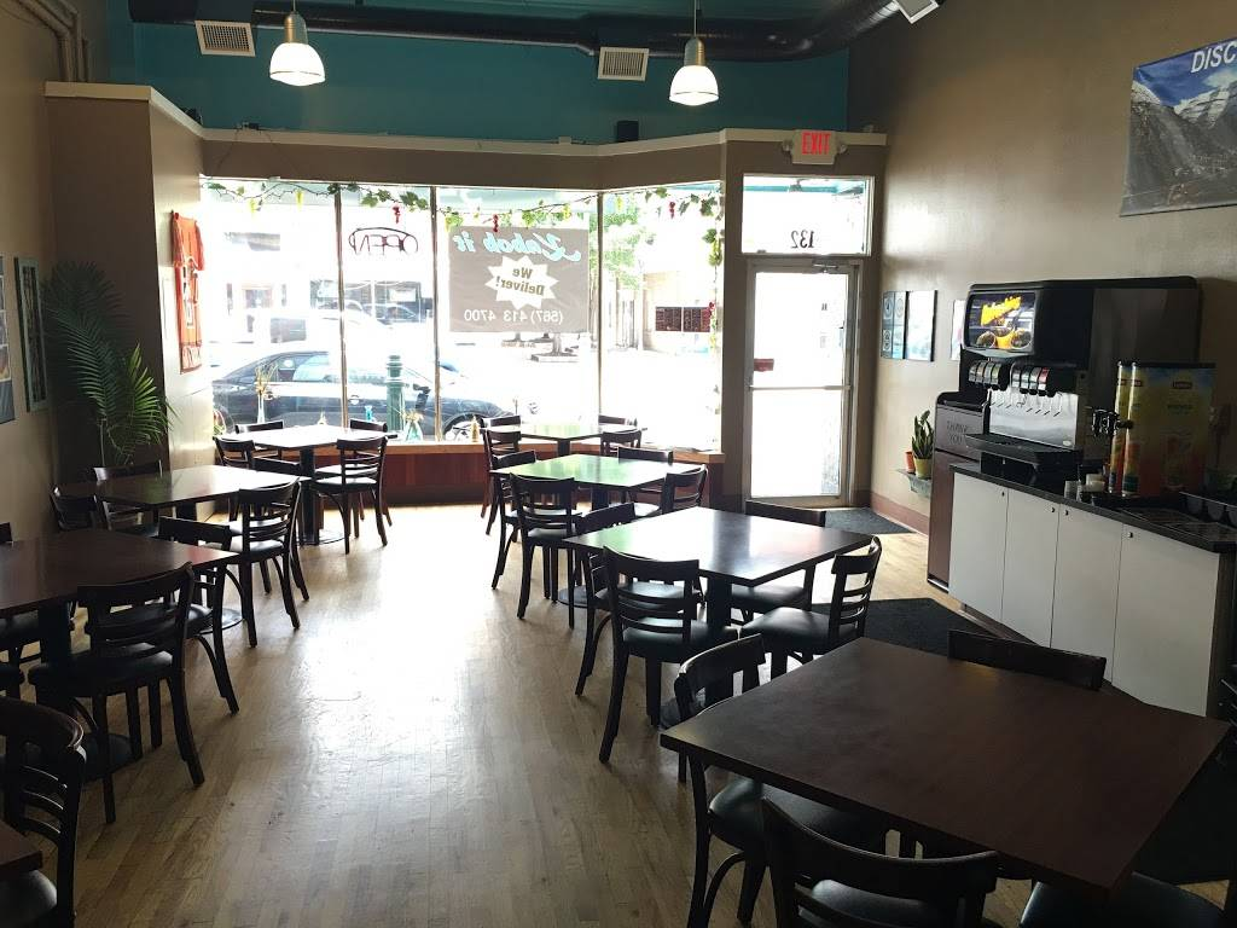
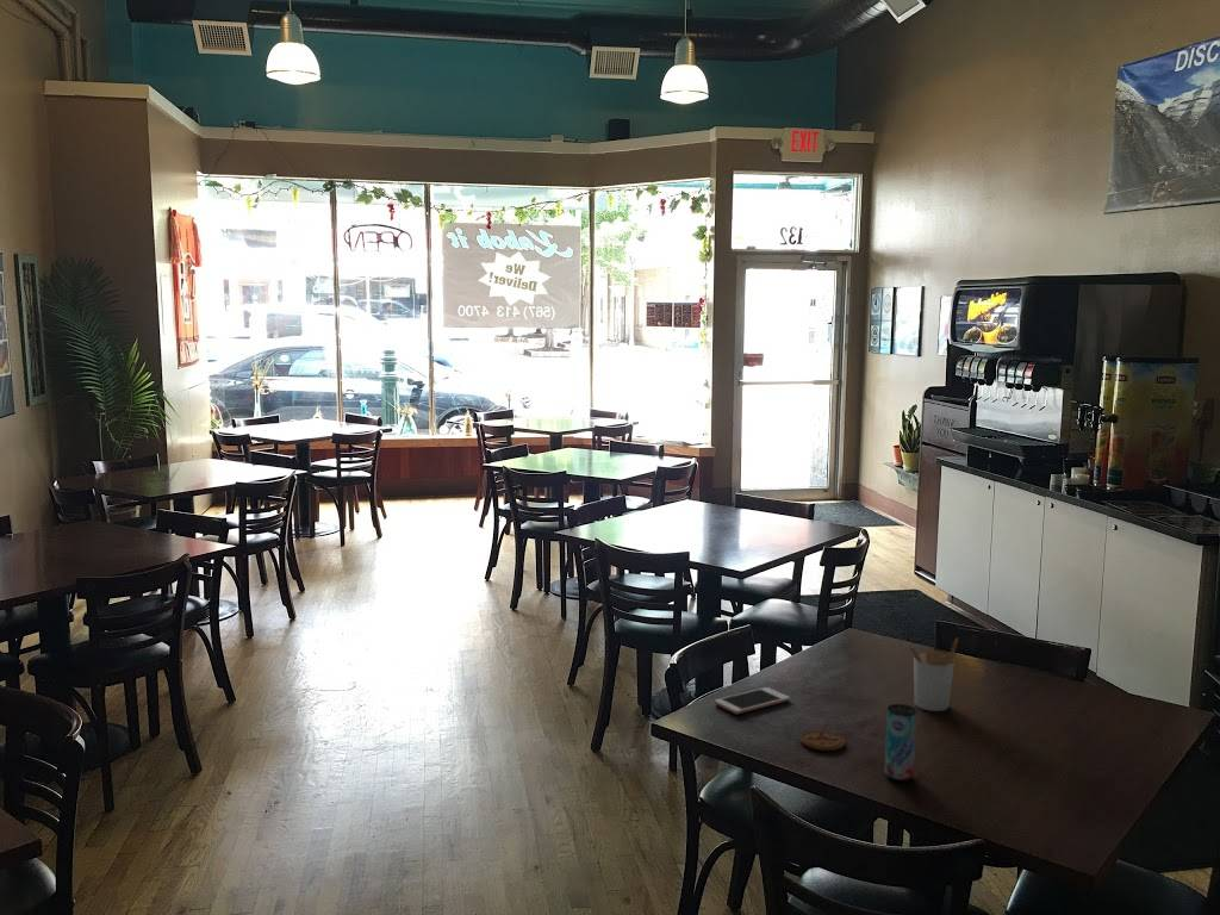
+ beverage can (900, 742)
+ utensil holder (935, 674)
+ cell phone (752, 699)
+ coaster (822, 740)
